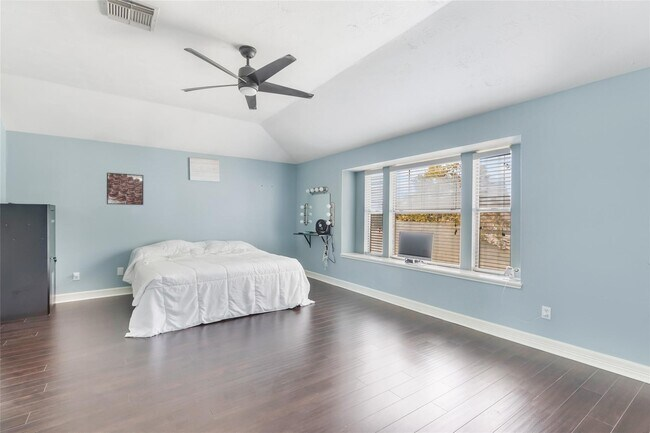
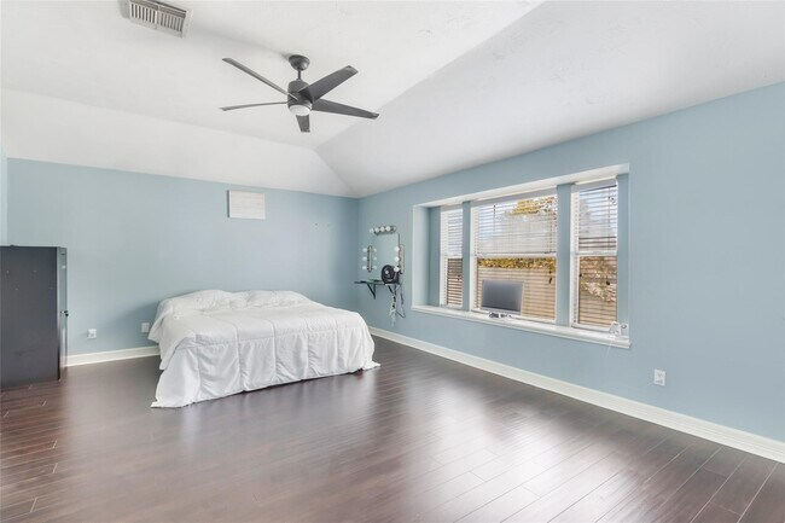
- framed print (125, 189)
